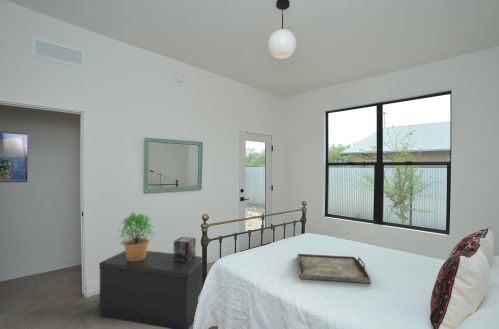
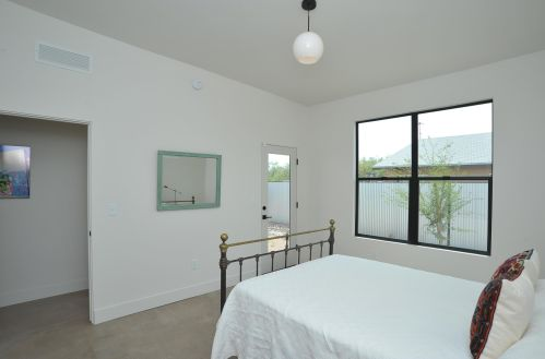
- potted plant (136, 234)
- decorative box (184, 248)
- bench (154, 285)
- serving tray (329, 263)
